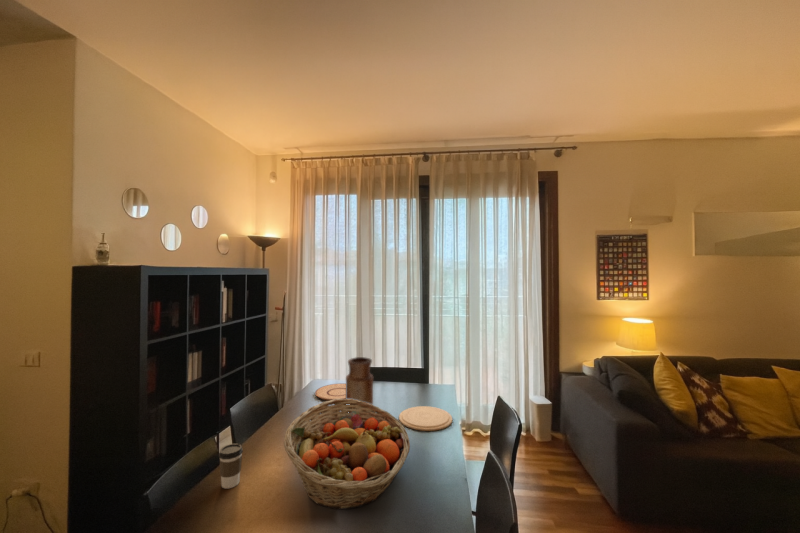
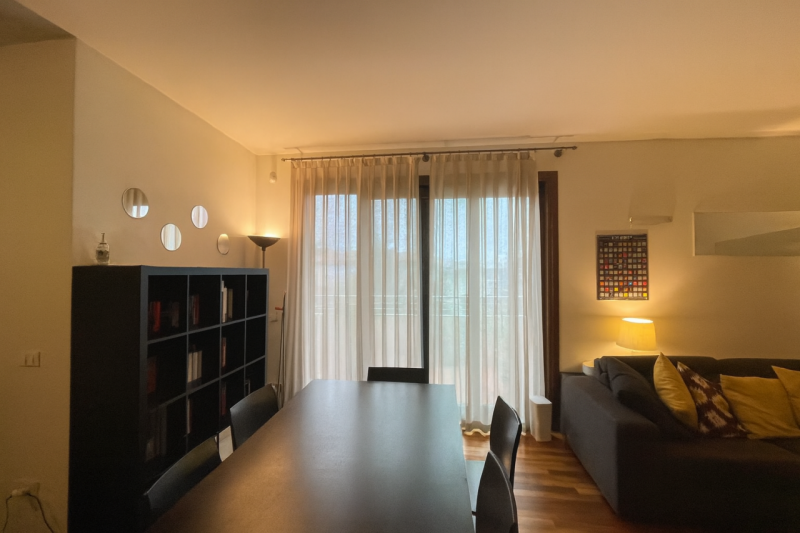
- coffee cup (230, 465)
- fruit basket (350, 446)
- plate (425, 417)
- plate (338, 392)
- vase (359, 389)
